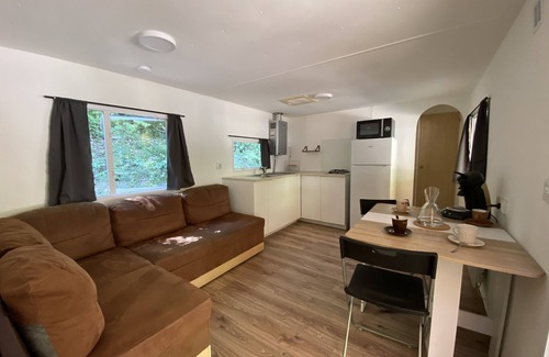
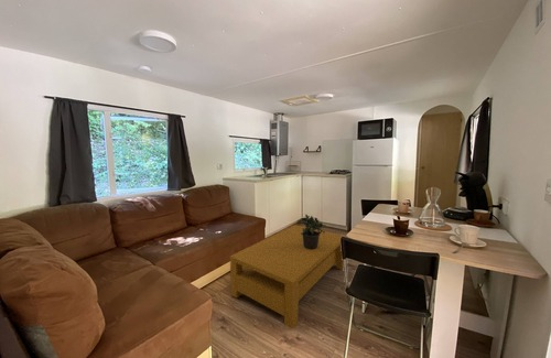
+ potted plant (309, 230)
+ coffee table (292, 261)
